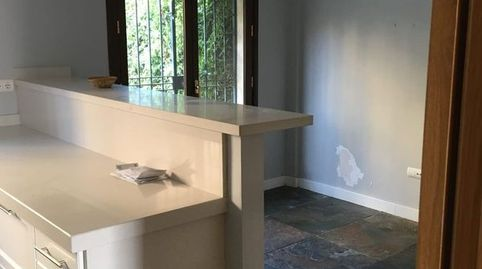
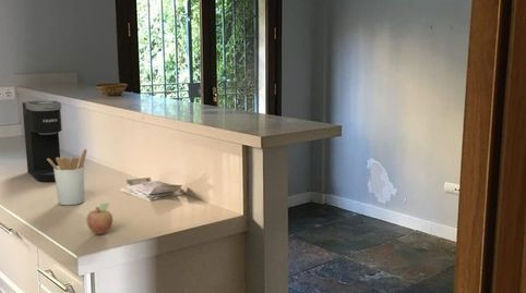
+ fruit (99, 219)
+ utensil holder (69, 178)
+ coffee maker (43, 138)
